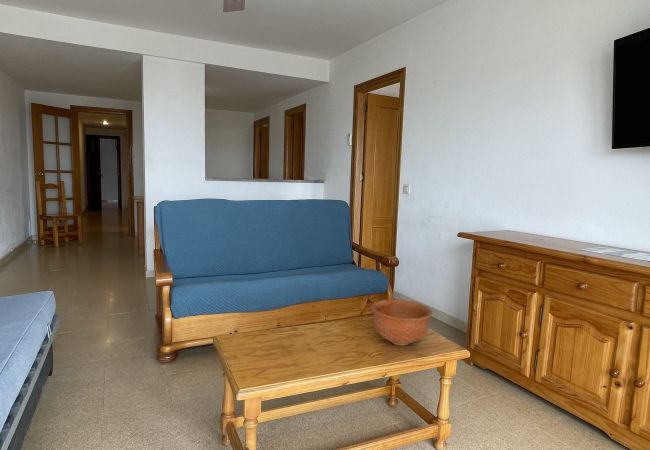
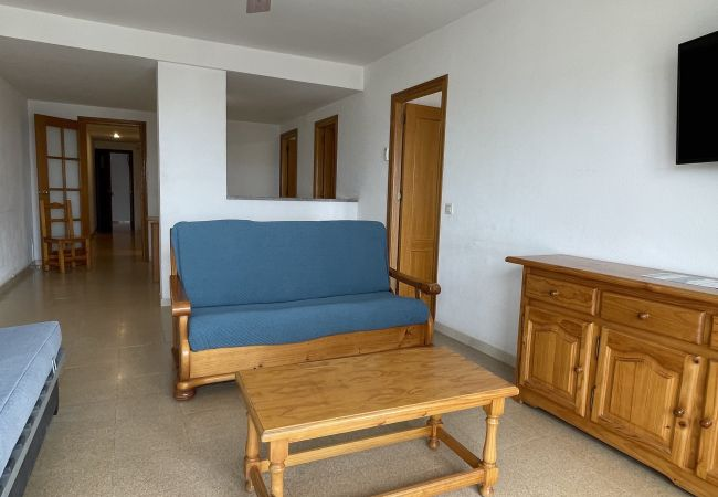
- bowl (400, 325)
